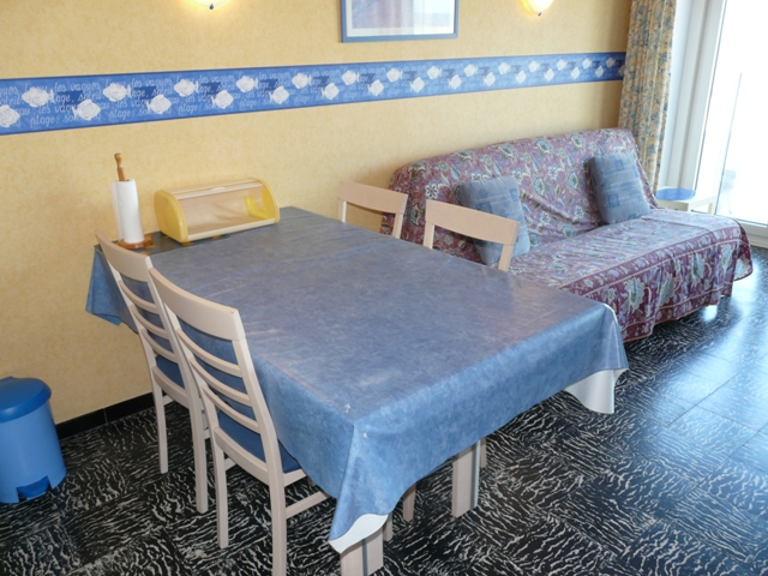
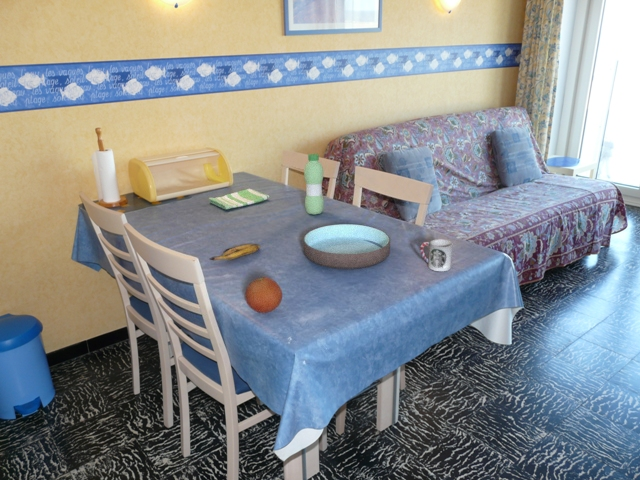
+ dish towel (239, 198)
+ bowl (346, 245)
+ banana (237, 251)
+ fruit (263, 294)
+ water bottle (314, 184)
+ cup (435, 254)
